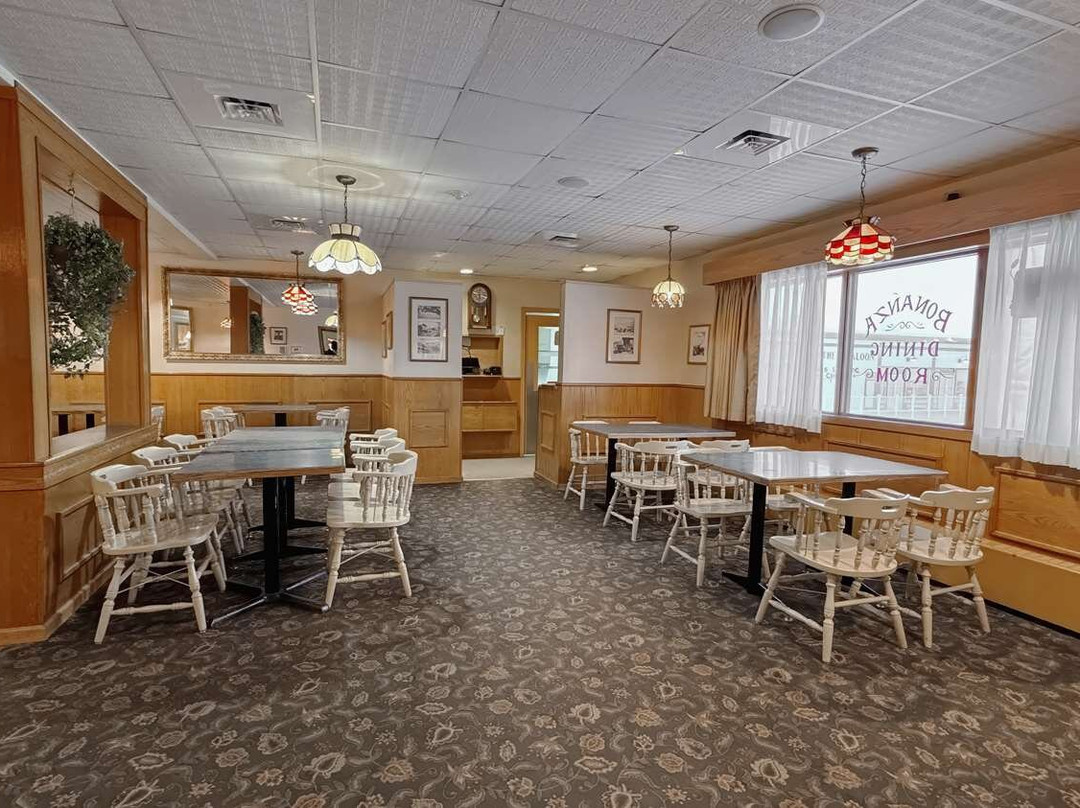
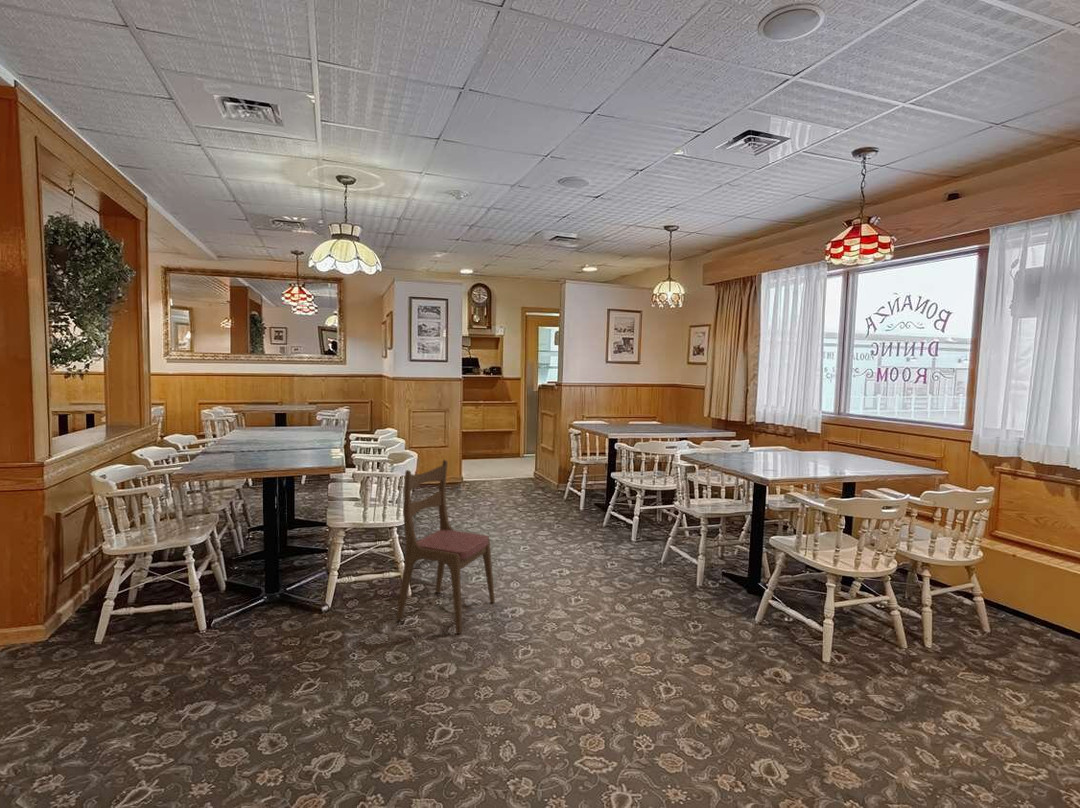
+ dining chair (449, 539)
